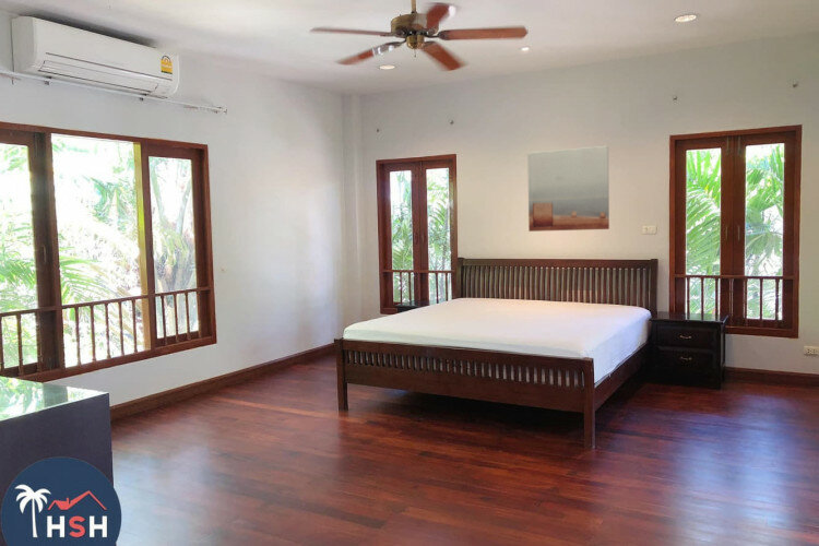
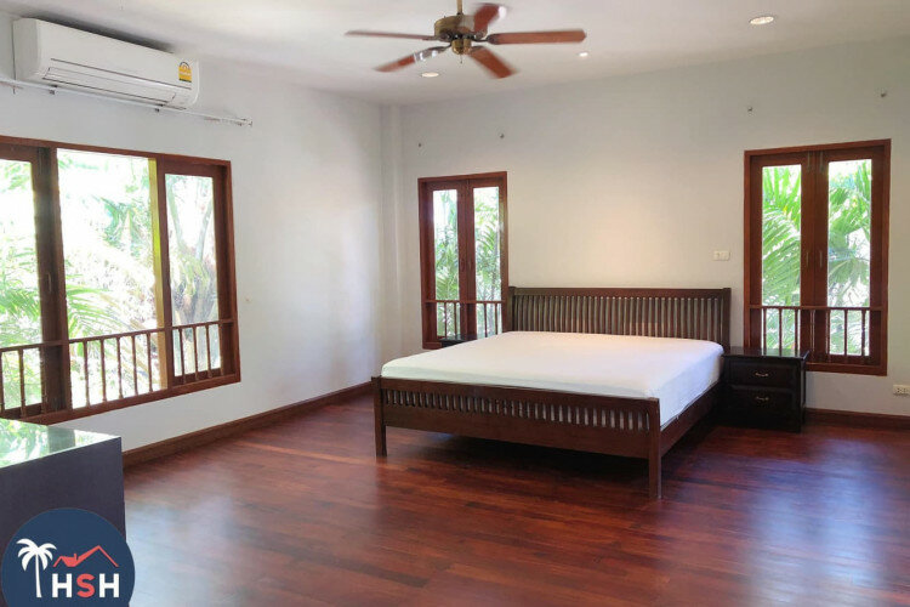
- wall art (567, 190)
